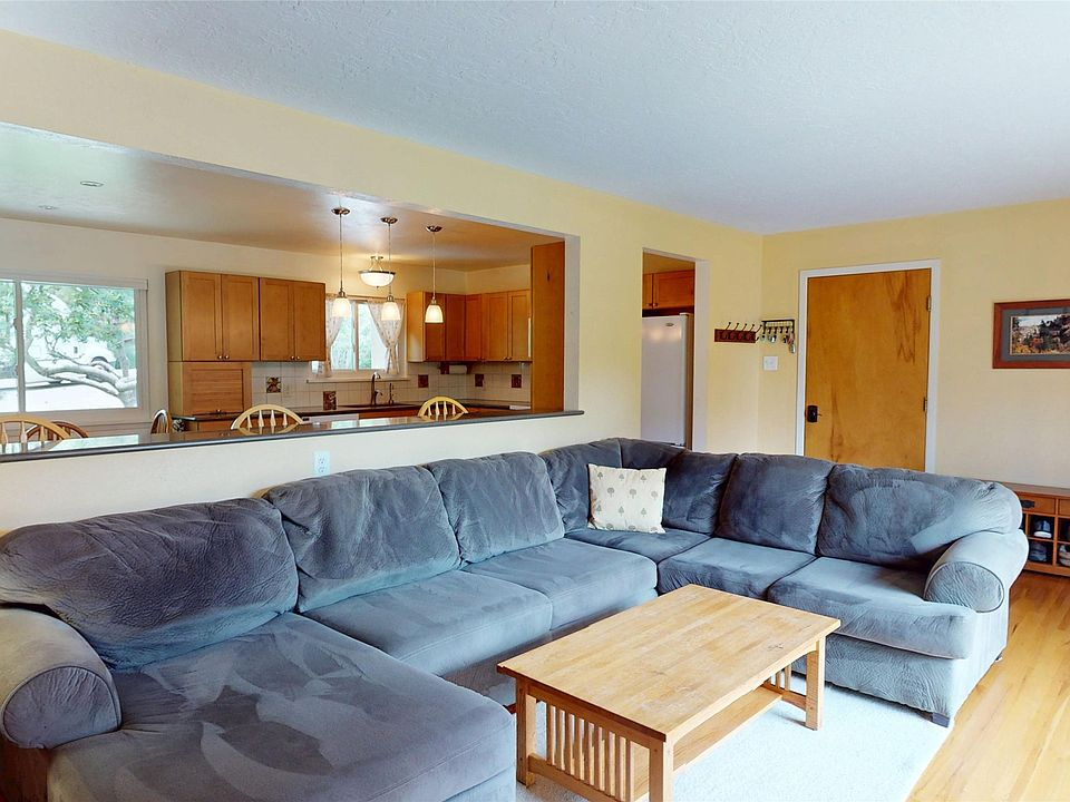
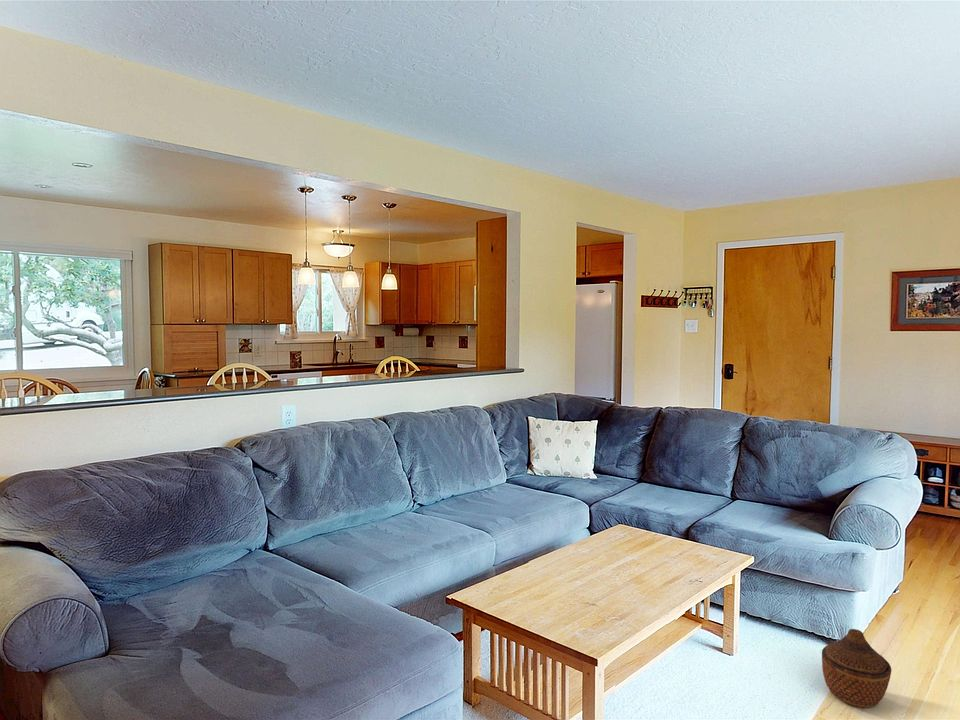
+ woven basket (855, 663)
